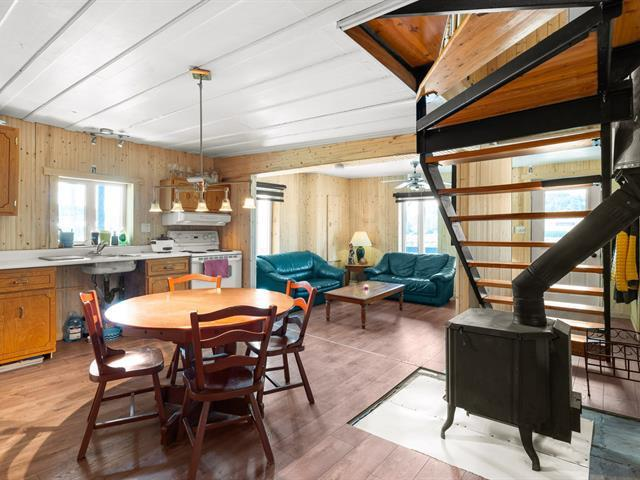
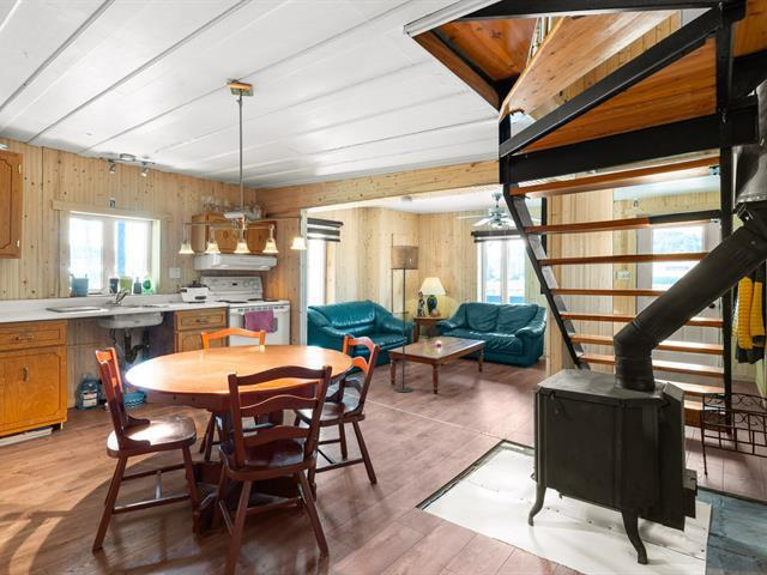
+ floor lamp (404, 319)
